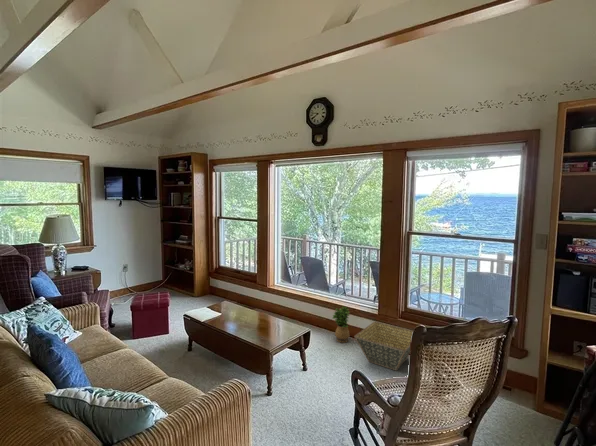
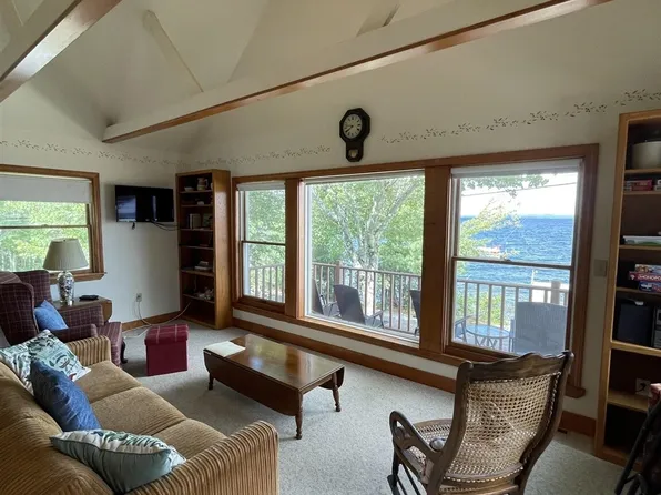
- basket (387, 347)
- potted plant (341, 322)
